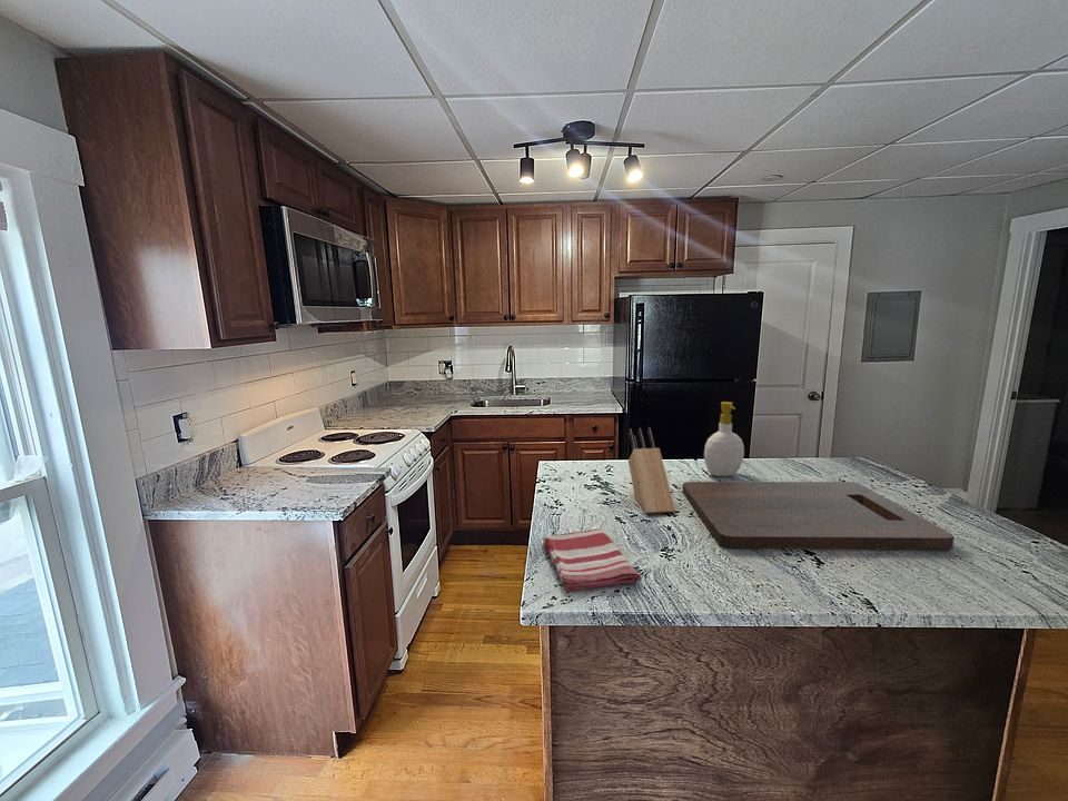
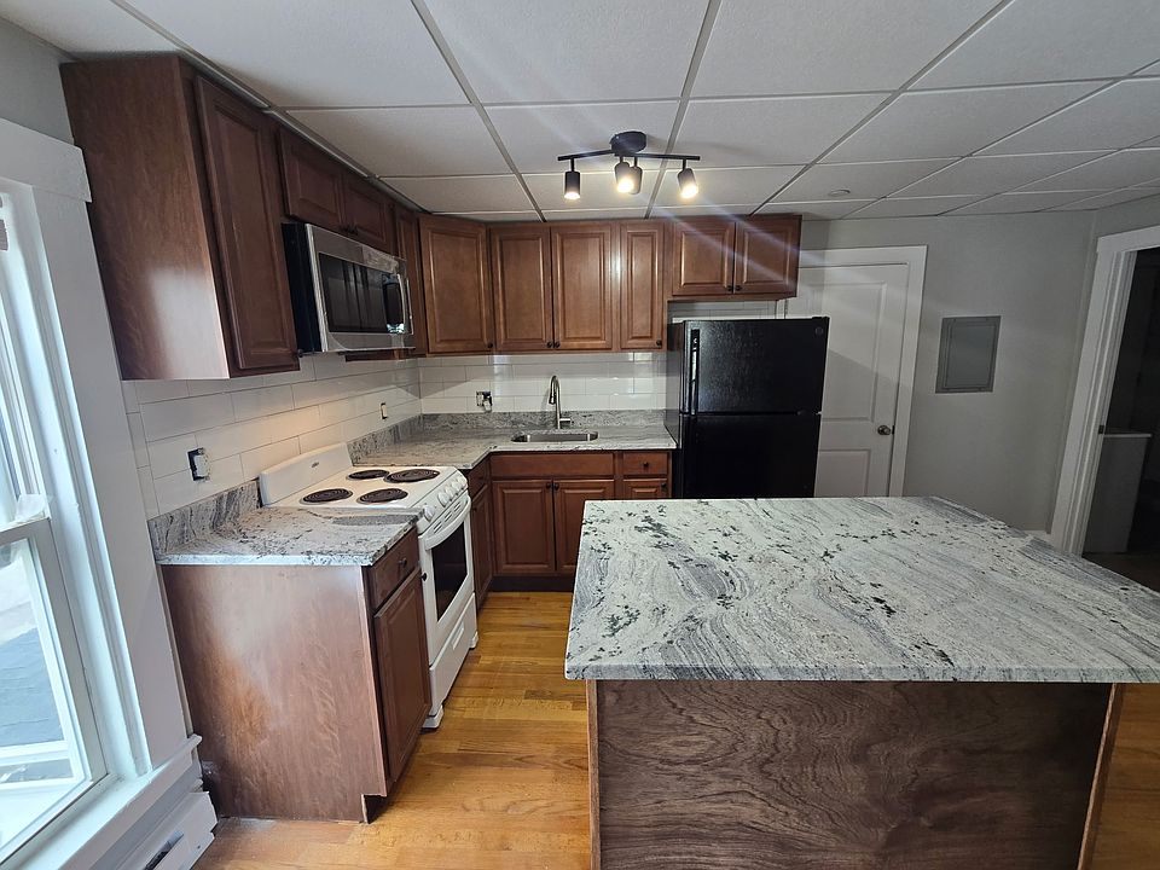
- dish towel (586, 555)
- knife block (649, 466)
- soap bottle (725, 438)
- cutting board (797, 510)
